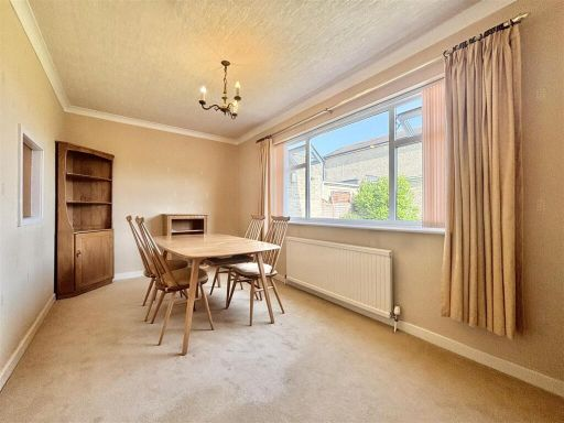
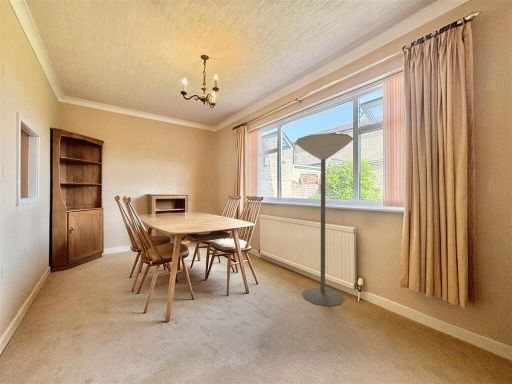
+ floor lamp (323, 217)
